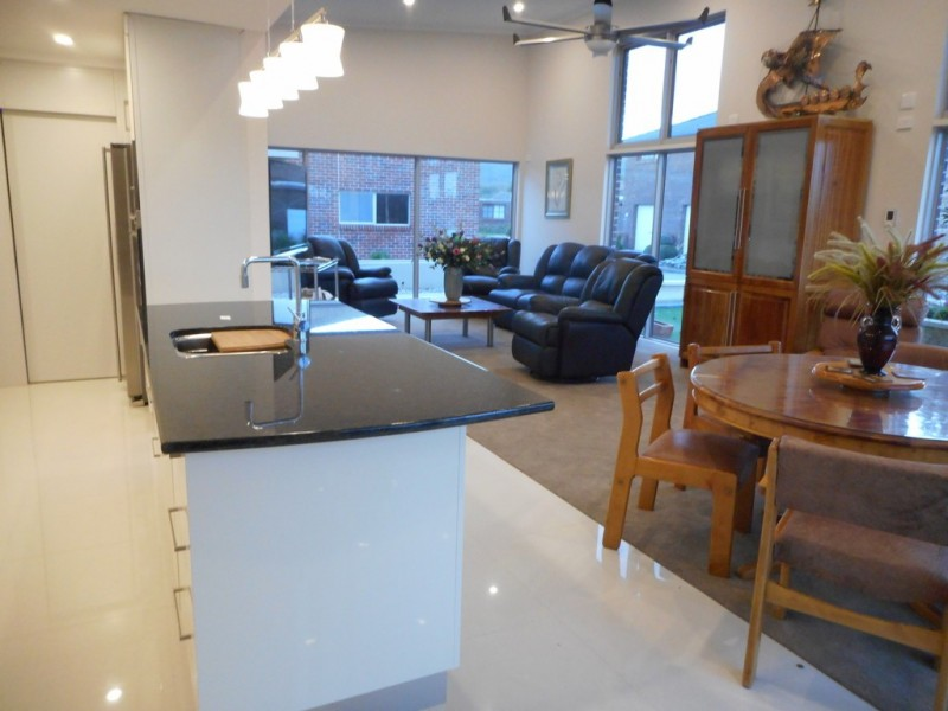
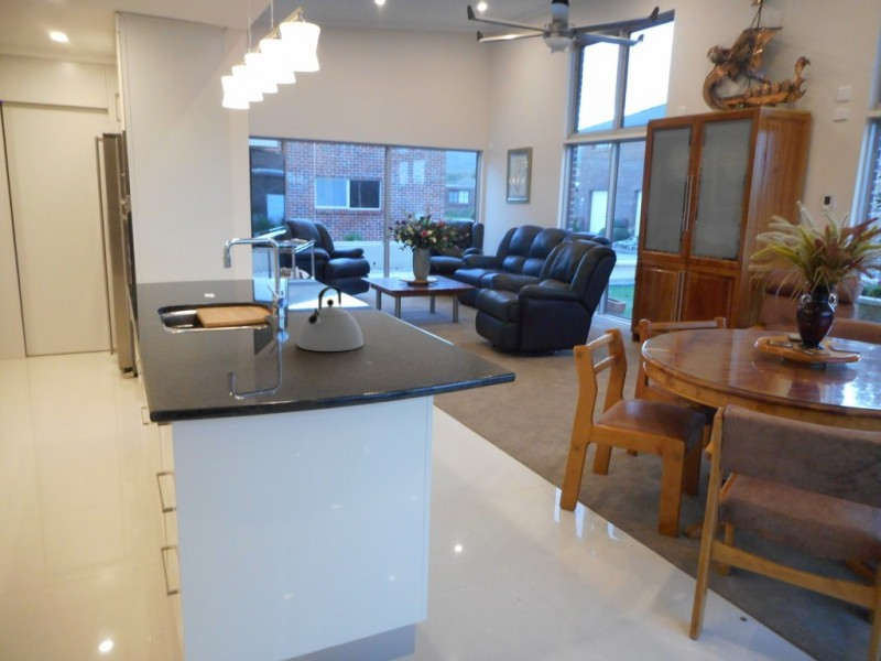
+ kettle (329, 315)
